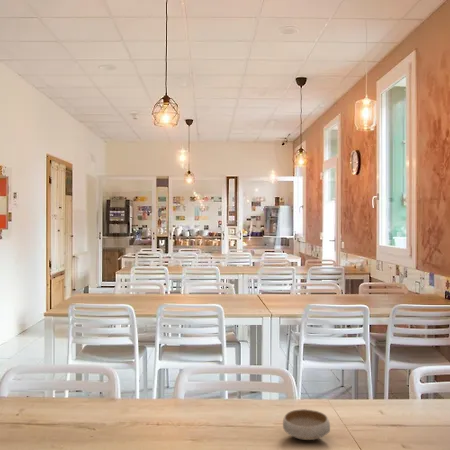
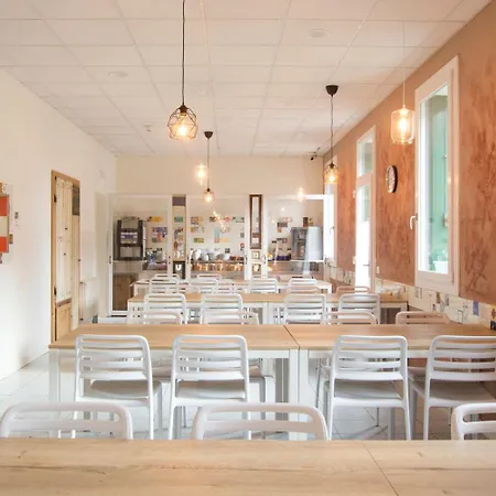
- bowl (306, 426)
